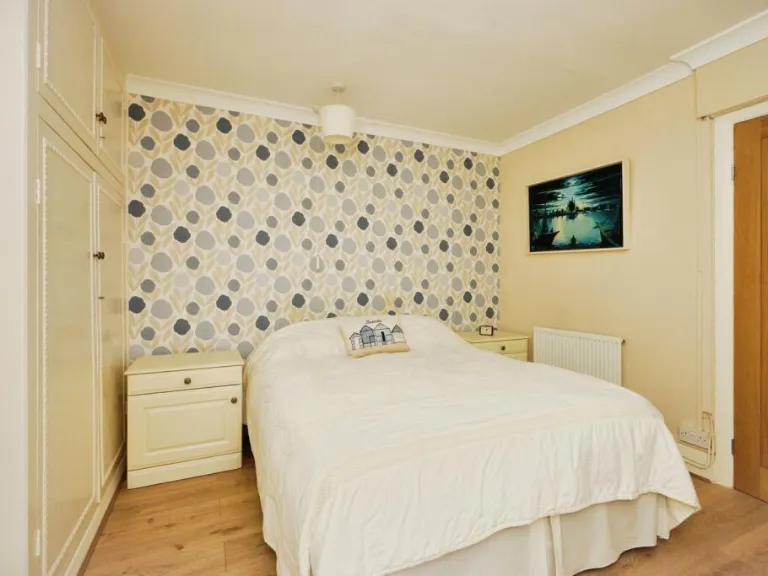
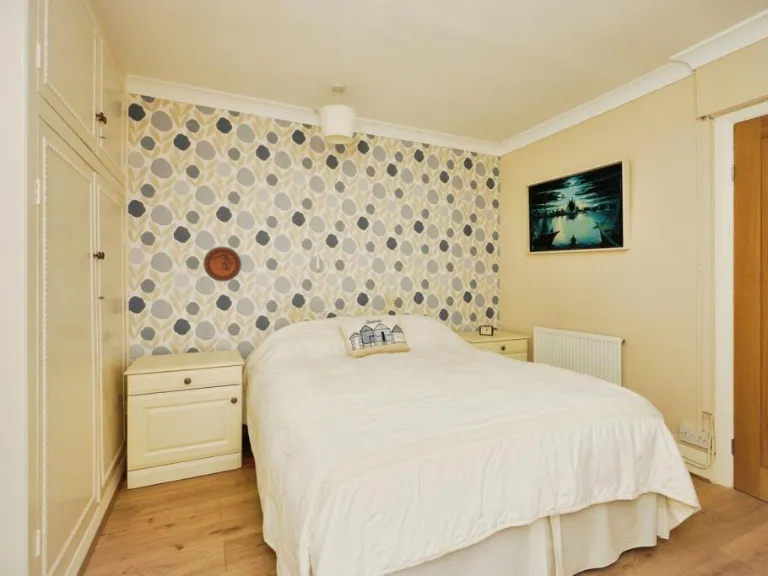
+ decorative plate (222, 264)
